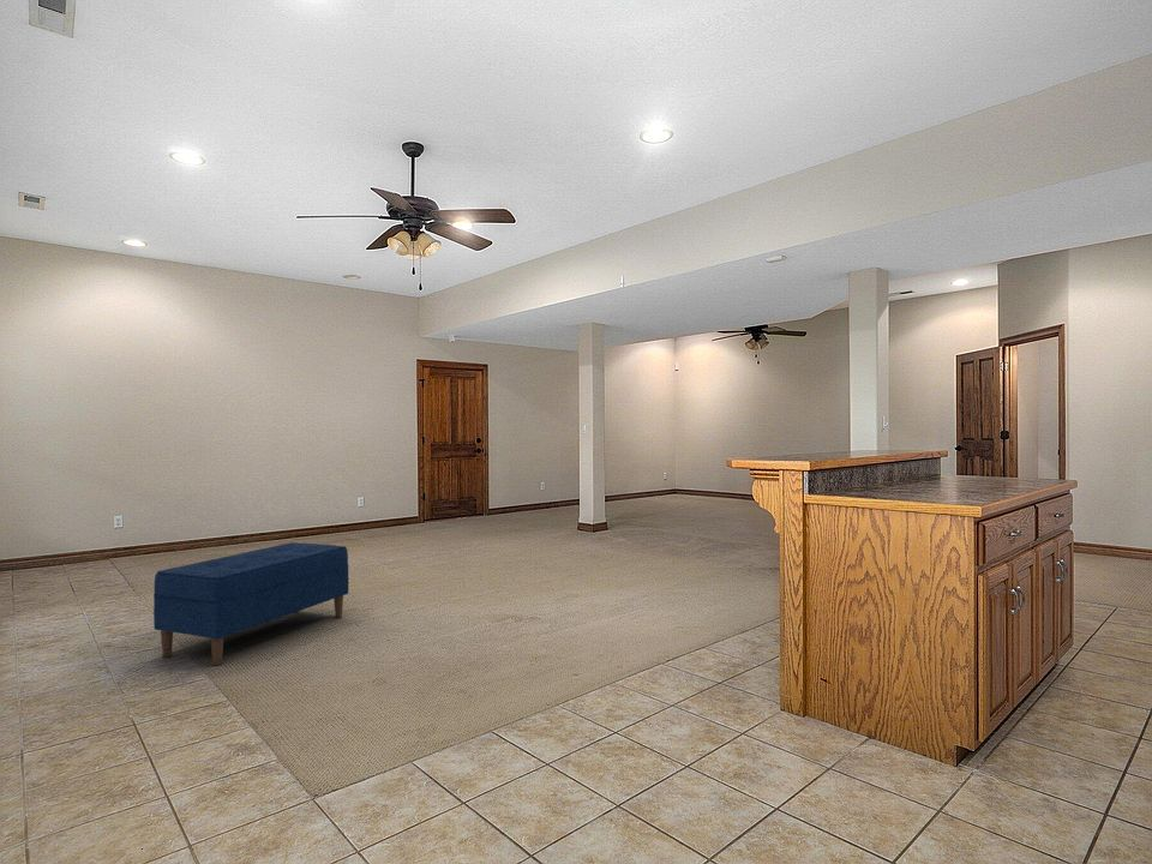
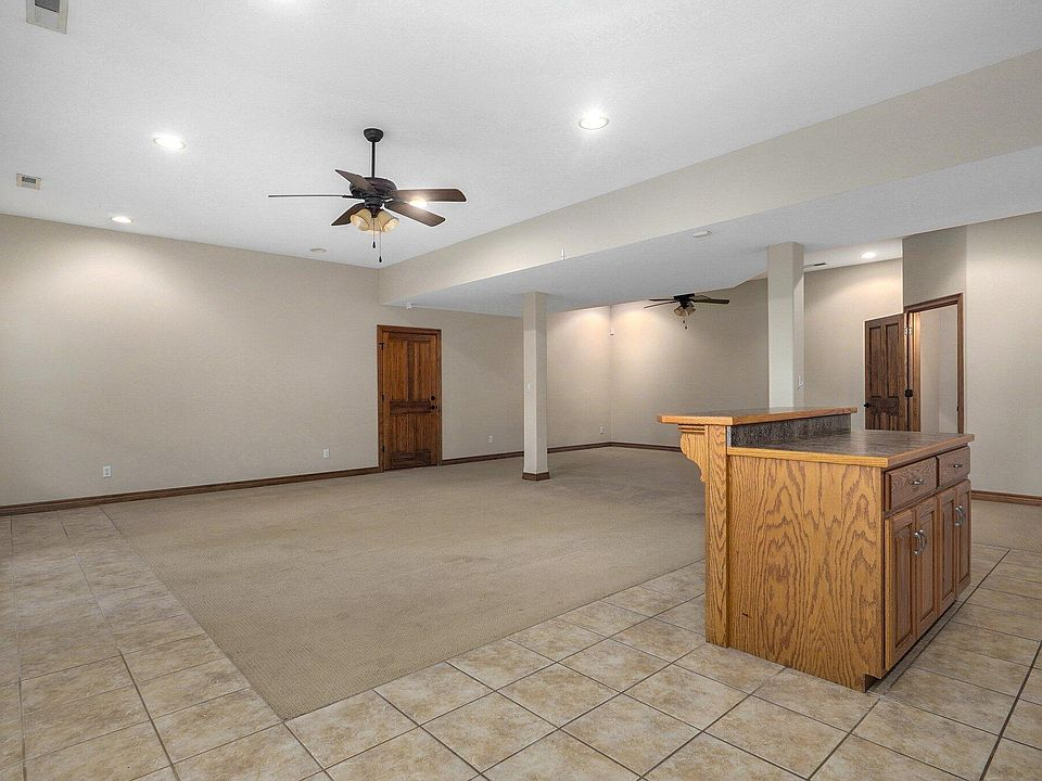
- bench (260, 595)
